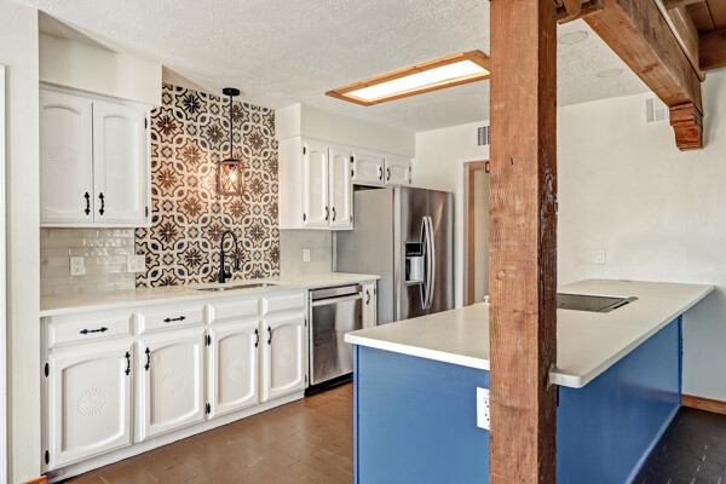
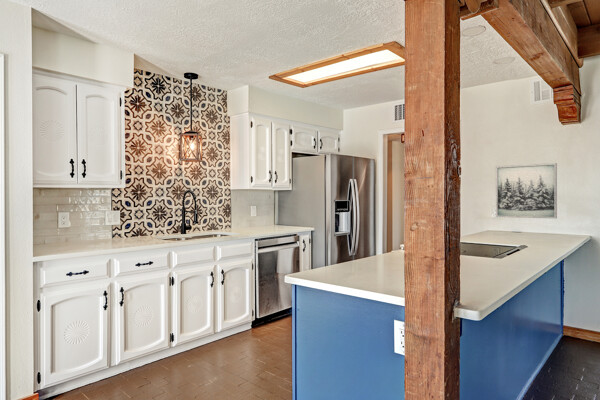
+ wall art (525, 191)
